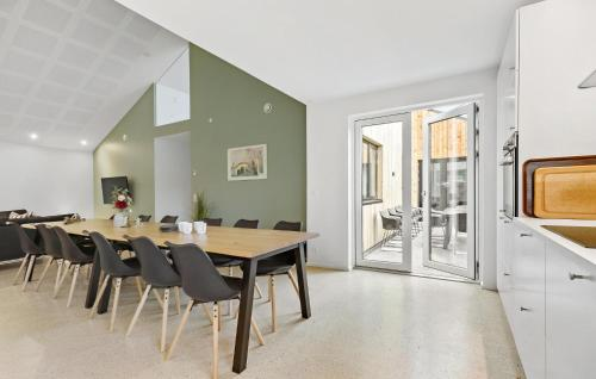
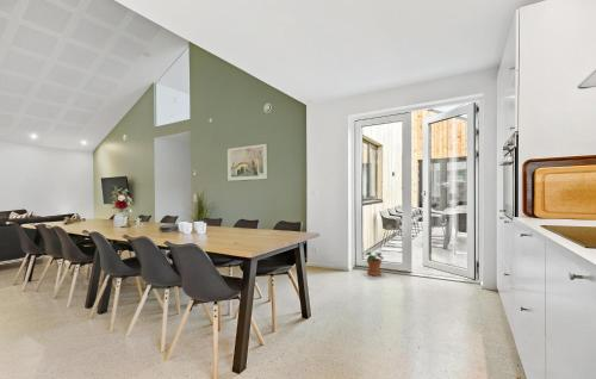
+ potted plant (372, 263)
